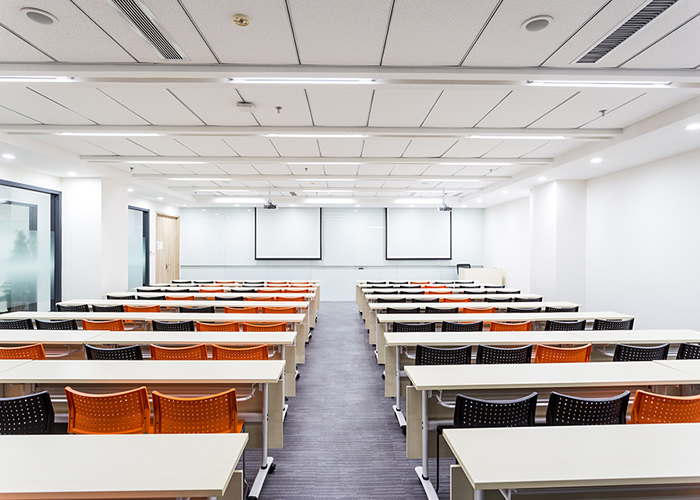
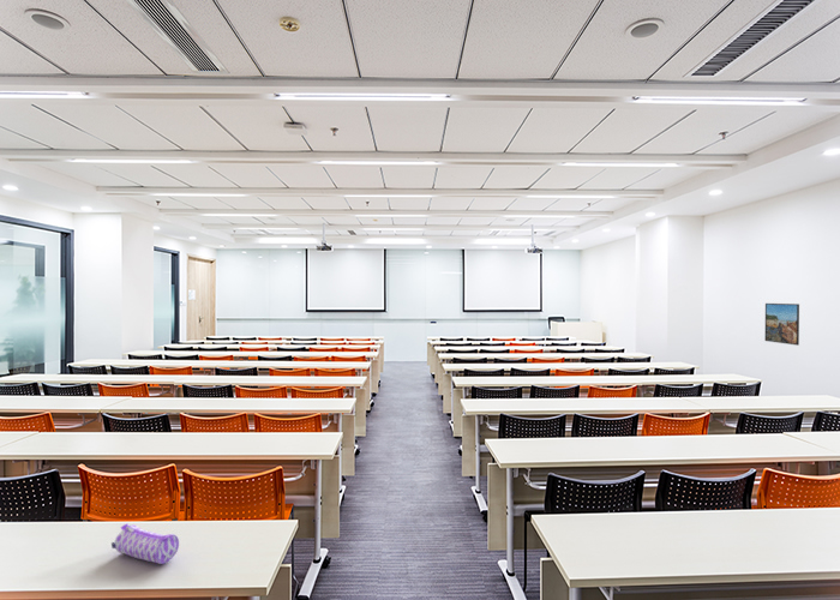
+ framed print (781, 323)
+ pencil case (146, 542)
